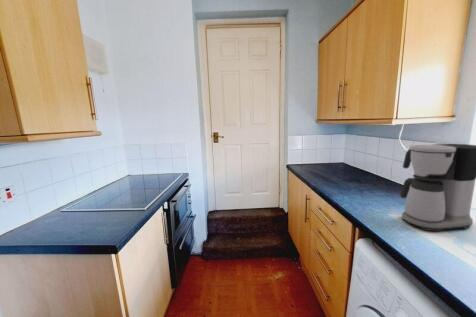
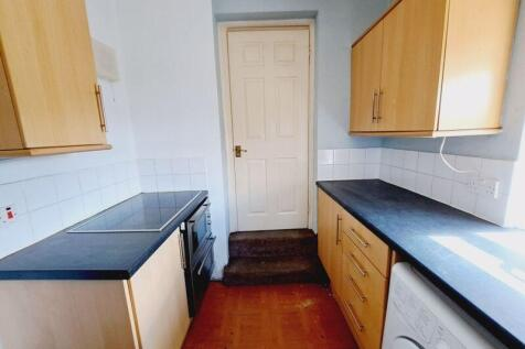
- coffee maker (435, 183)
